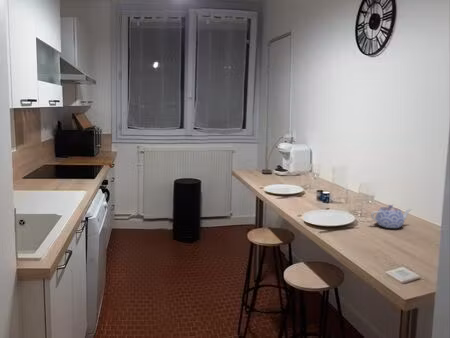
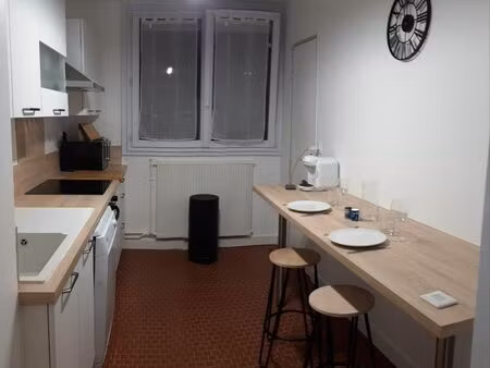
- teapot (391, 215)
